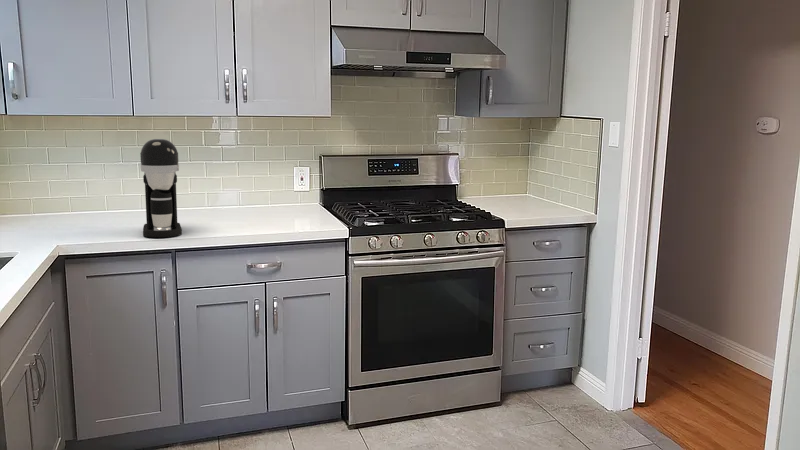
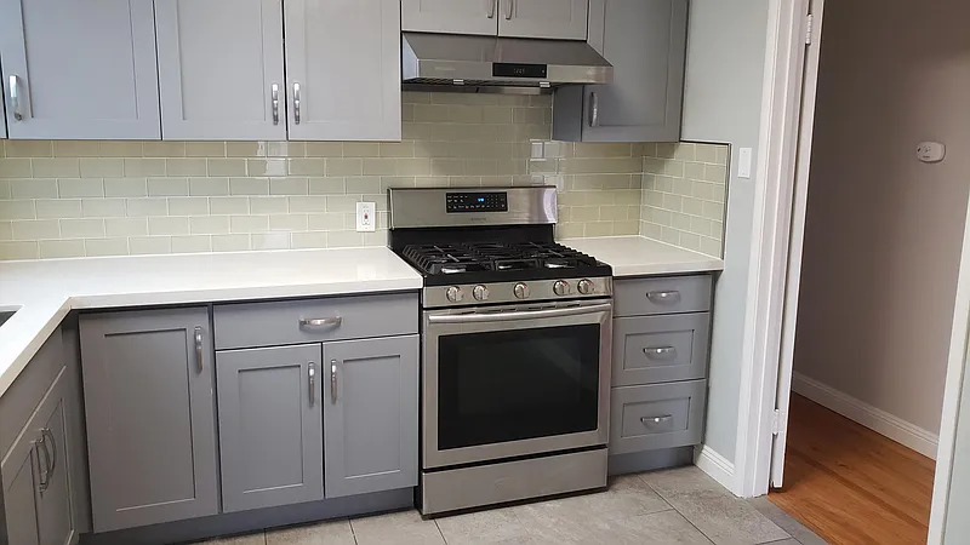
- coffee maker (160, 185)
